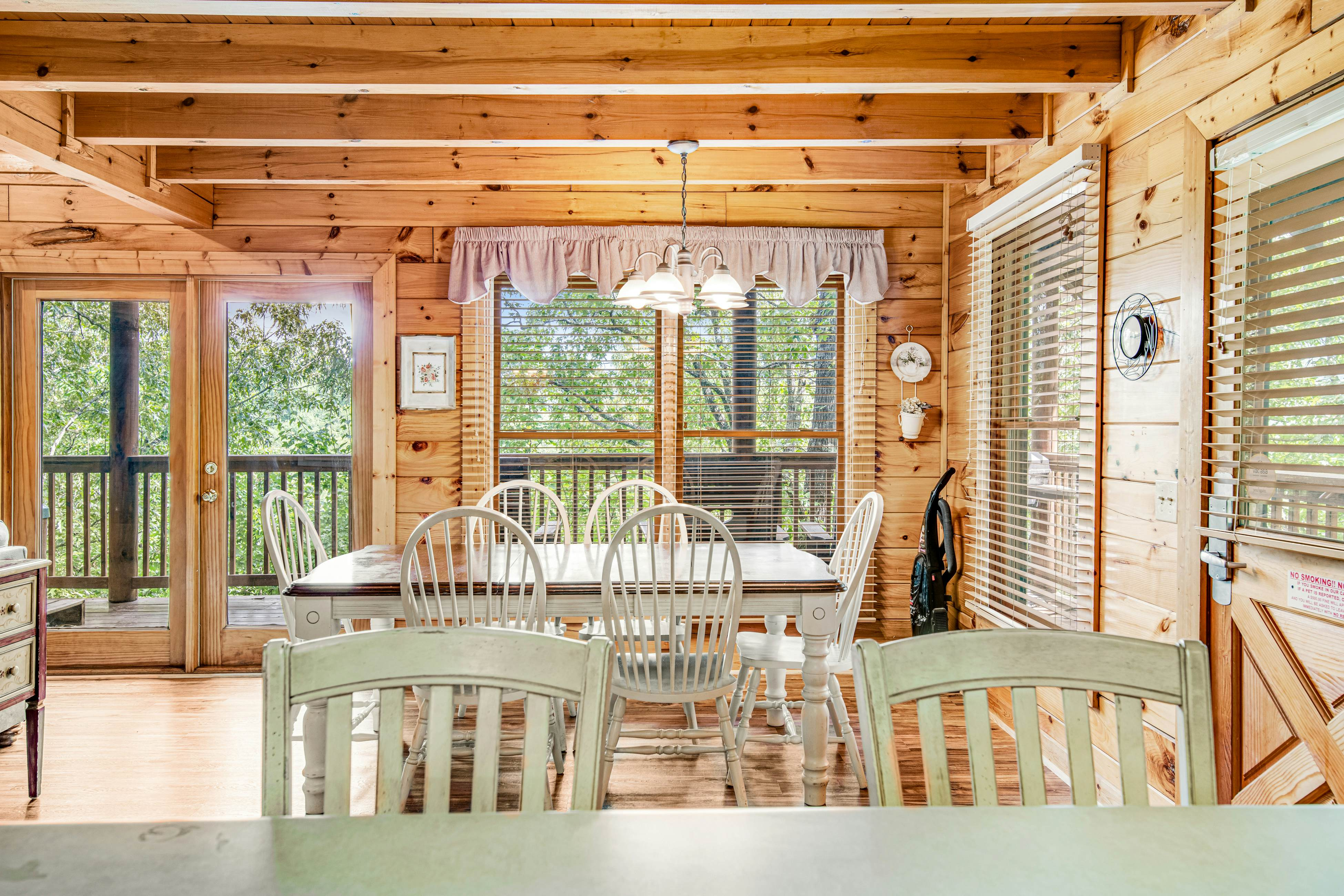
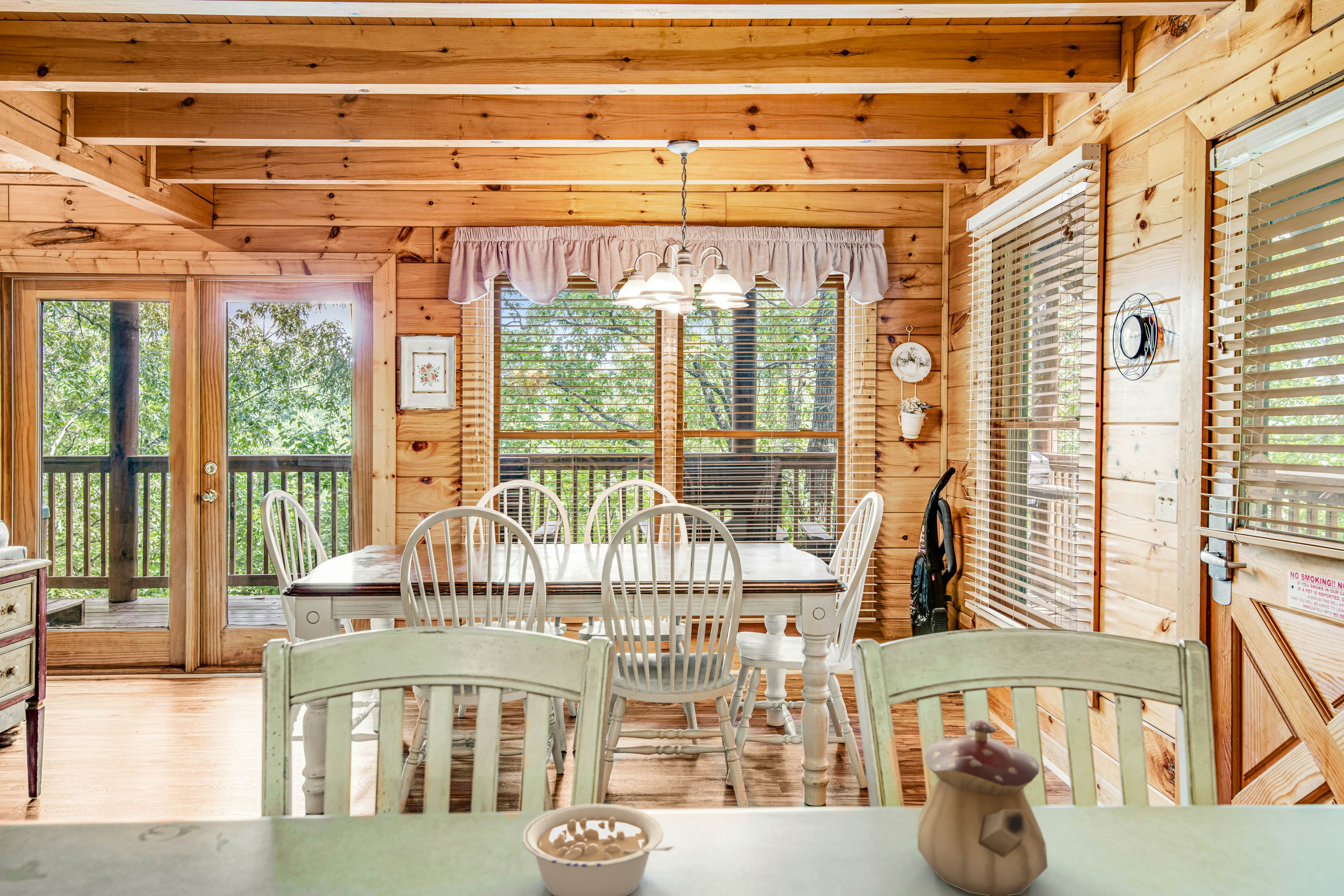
+ legume (599, 851)
+ teapot (977, 791)
